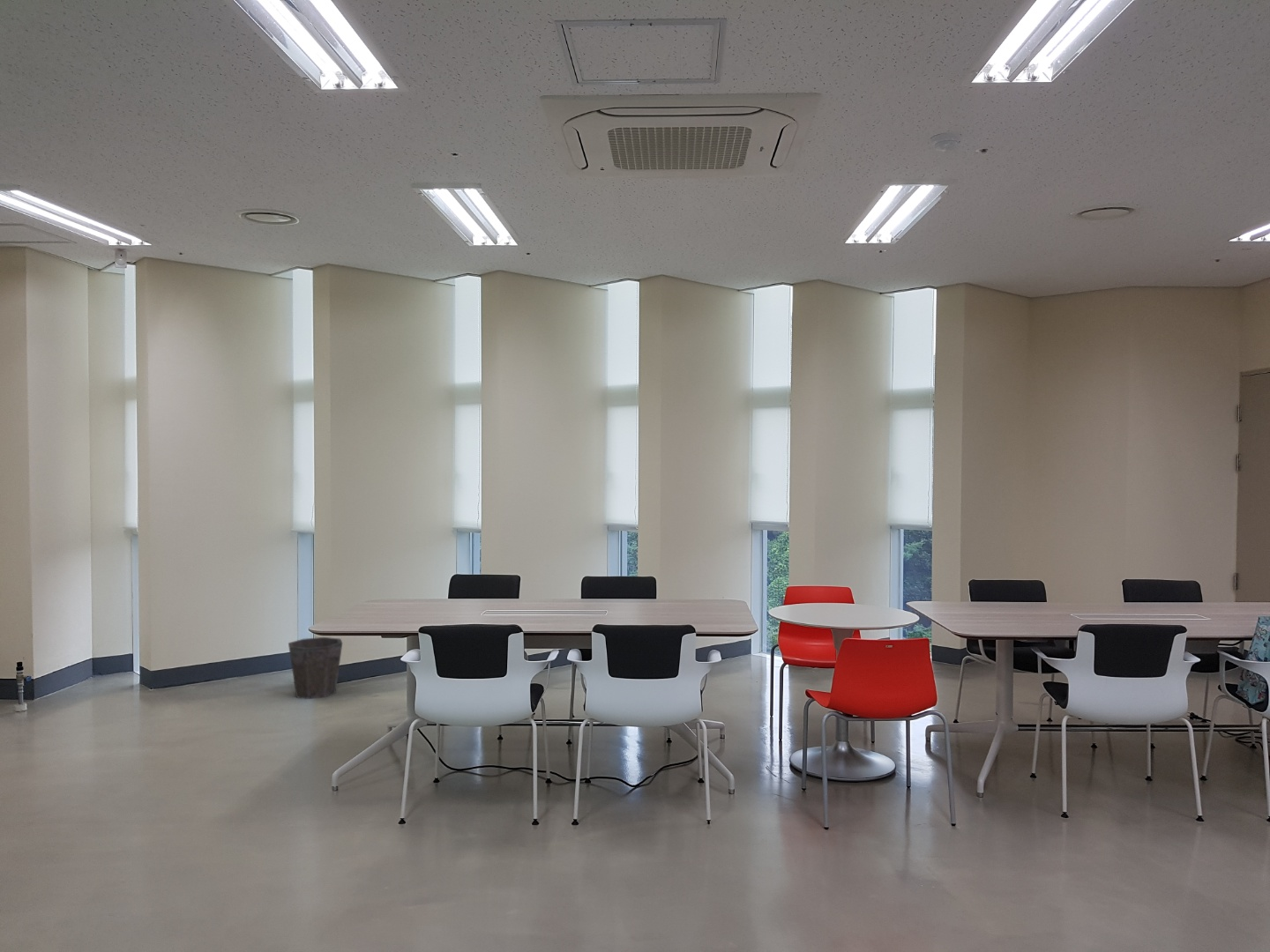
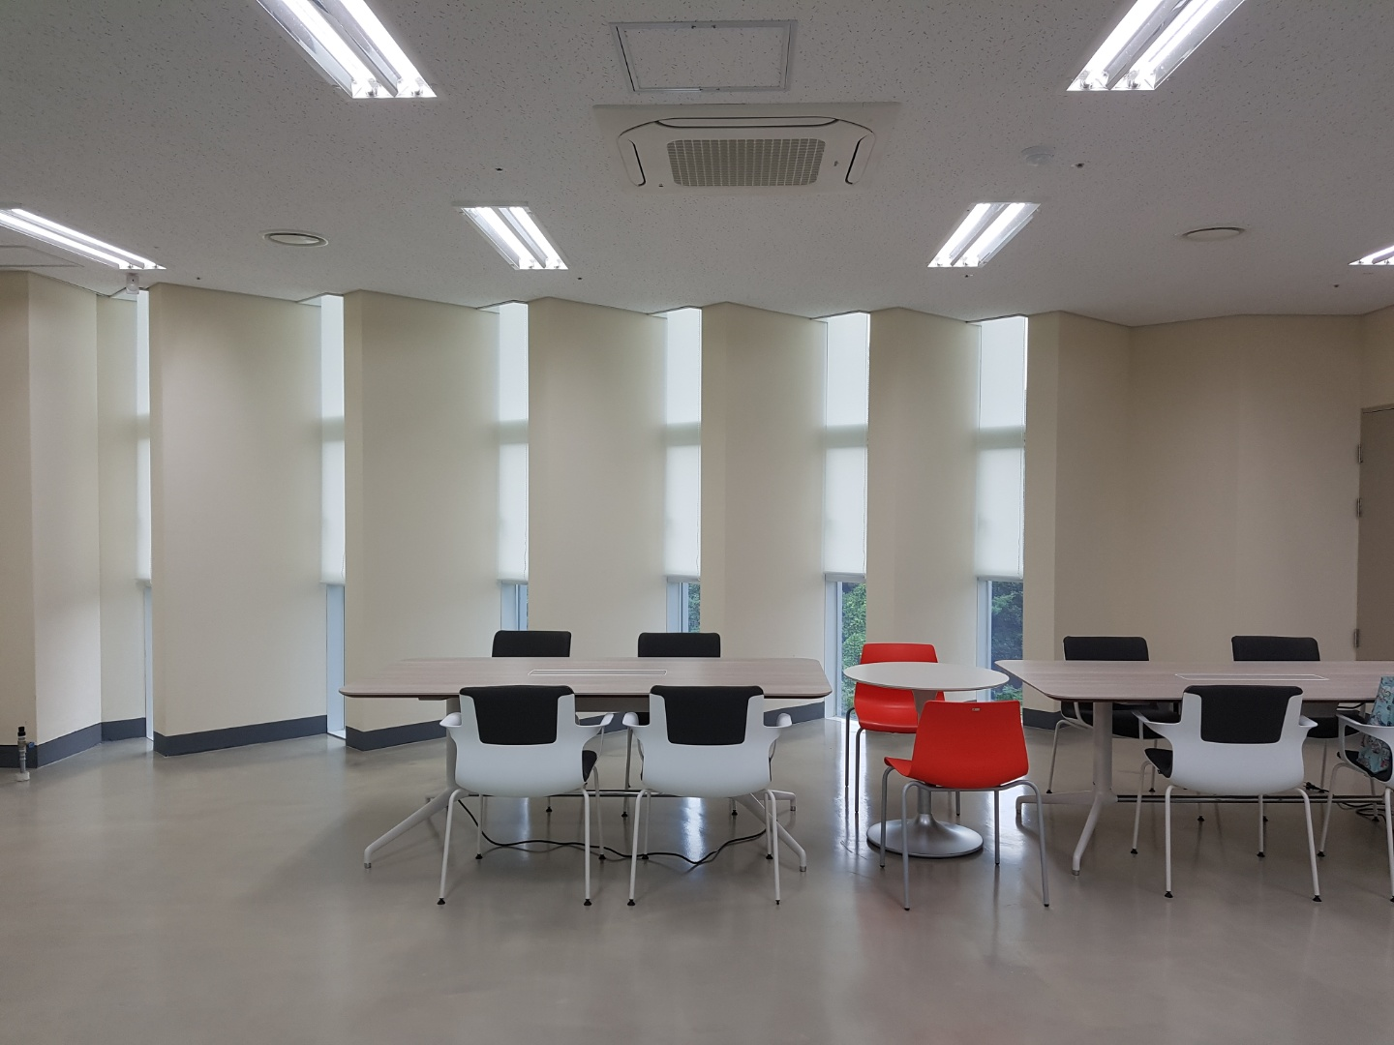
- waste bin (315, 668)
